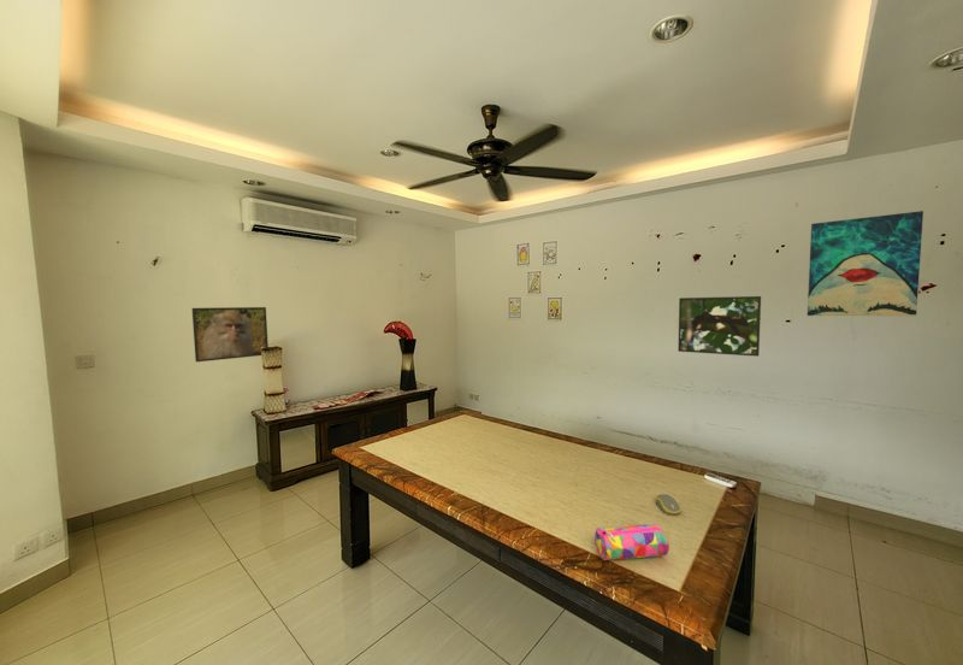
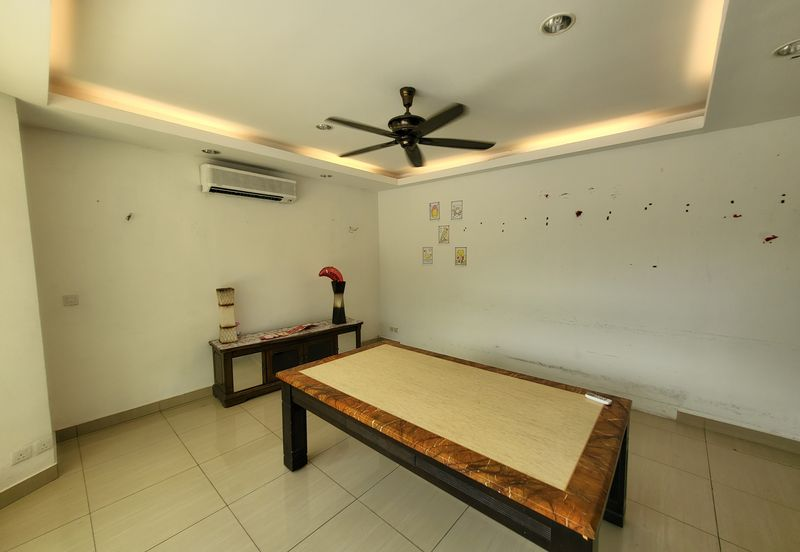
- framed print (232, 332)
- computer mouse (667, 502)
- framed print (716, 325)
- wall art (859, 267)
- pencil case (630, 541)
